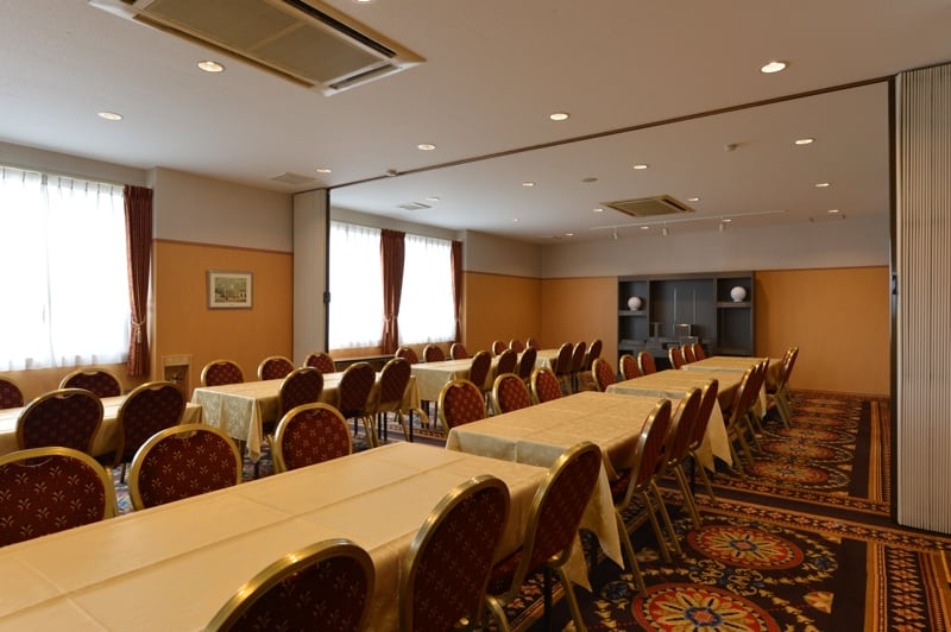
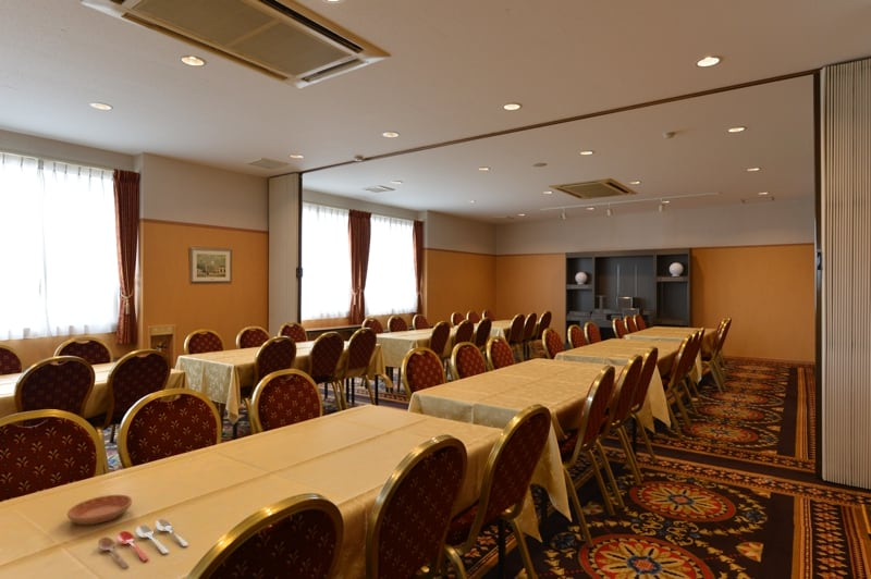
+ saucer (100, 509)
+ cooking utensil (144, 537)
